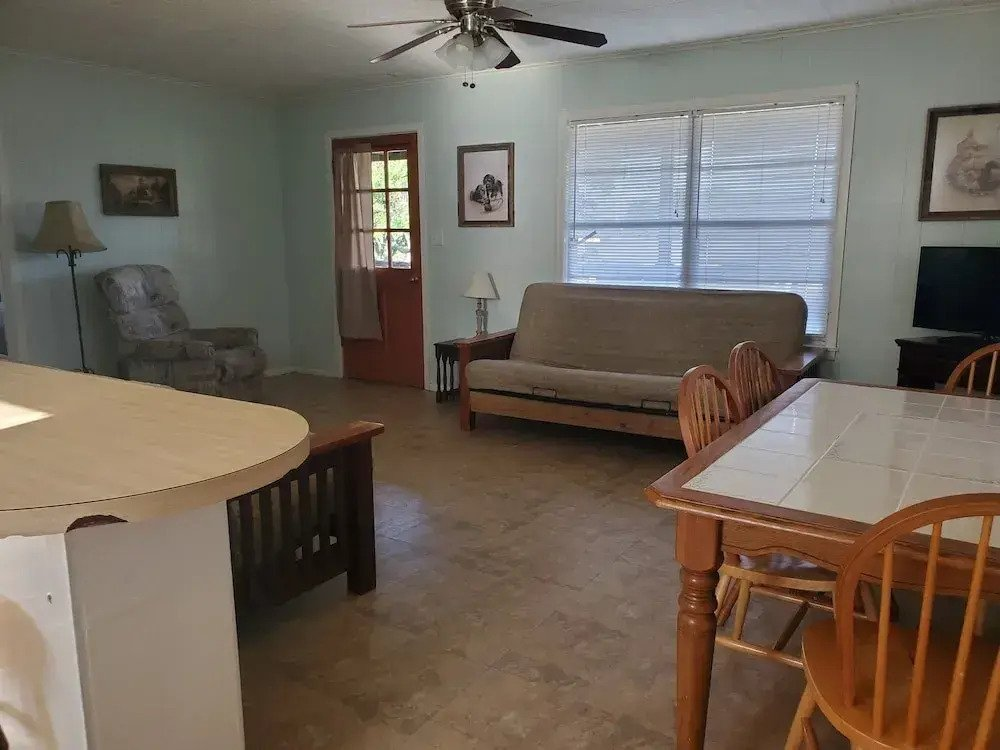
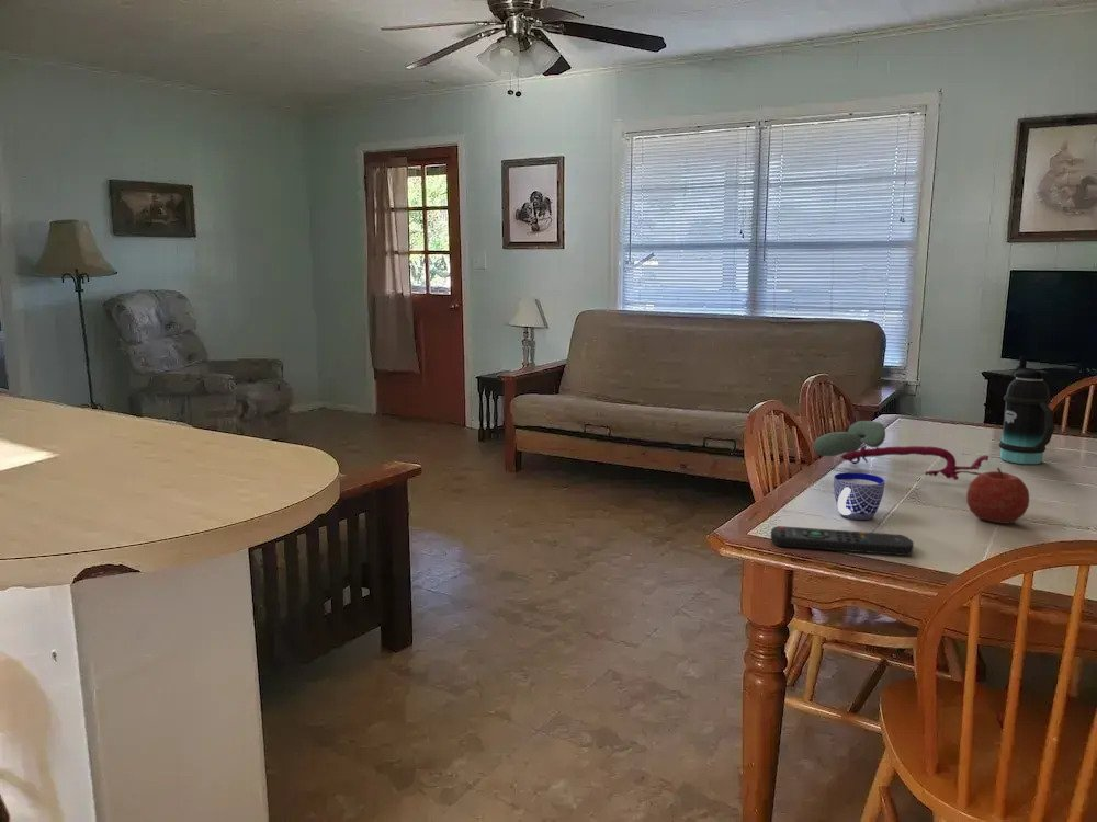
+ cup (853, 498)
+ plant (901, 453)
+ remote control (840, 539)
+ bottle (1031, 410)
+ fruit (997, 492)
